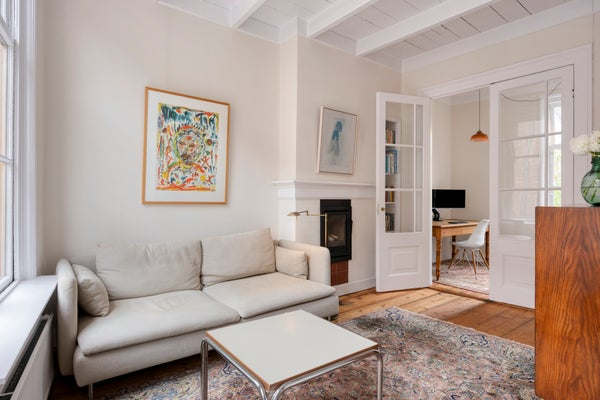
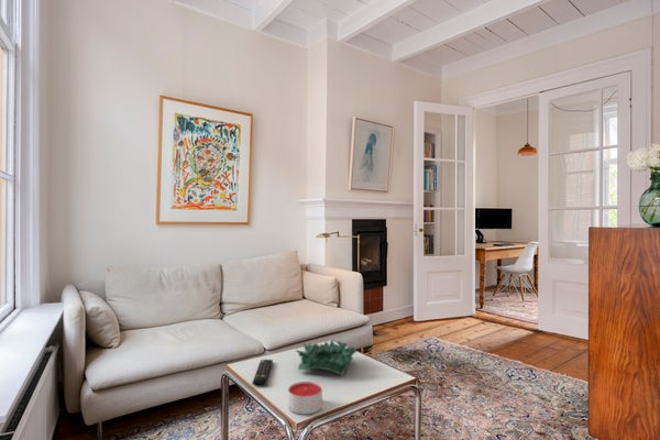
+ decorative bowl (326, 356)
+ candle (305, 396)
+ remote control (263, 371)
